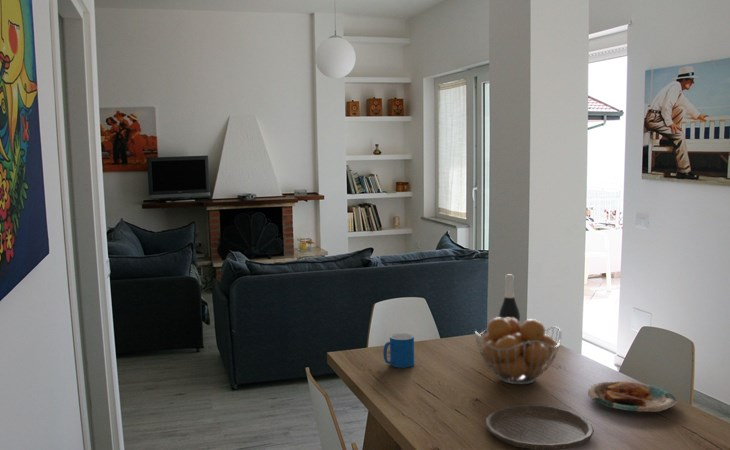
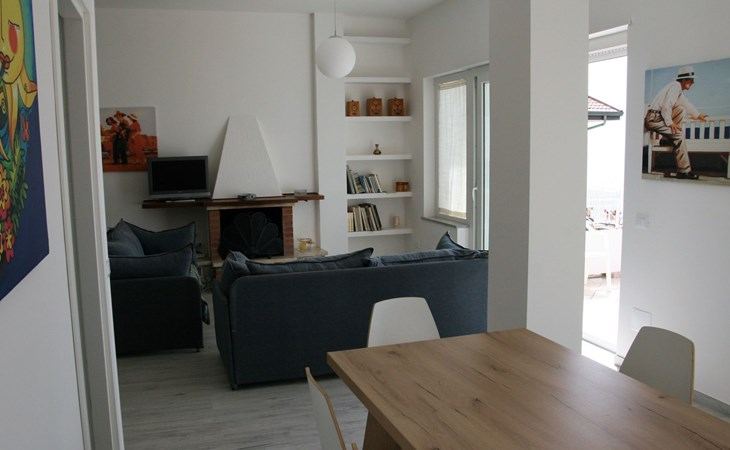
- mug (398, 351)
- plate (631, 396)
- wine bottle (509, 314)
- fruit basket (517, 348)
- plate (538, 427)
